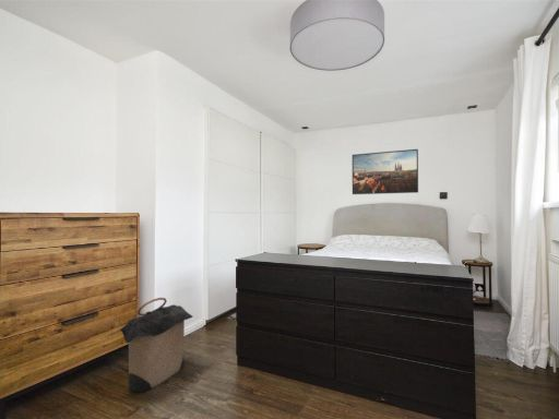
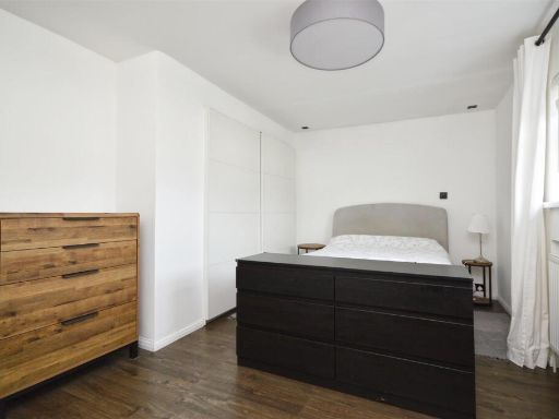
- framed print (383, 172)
- laundry hamper (157, 334)
